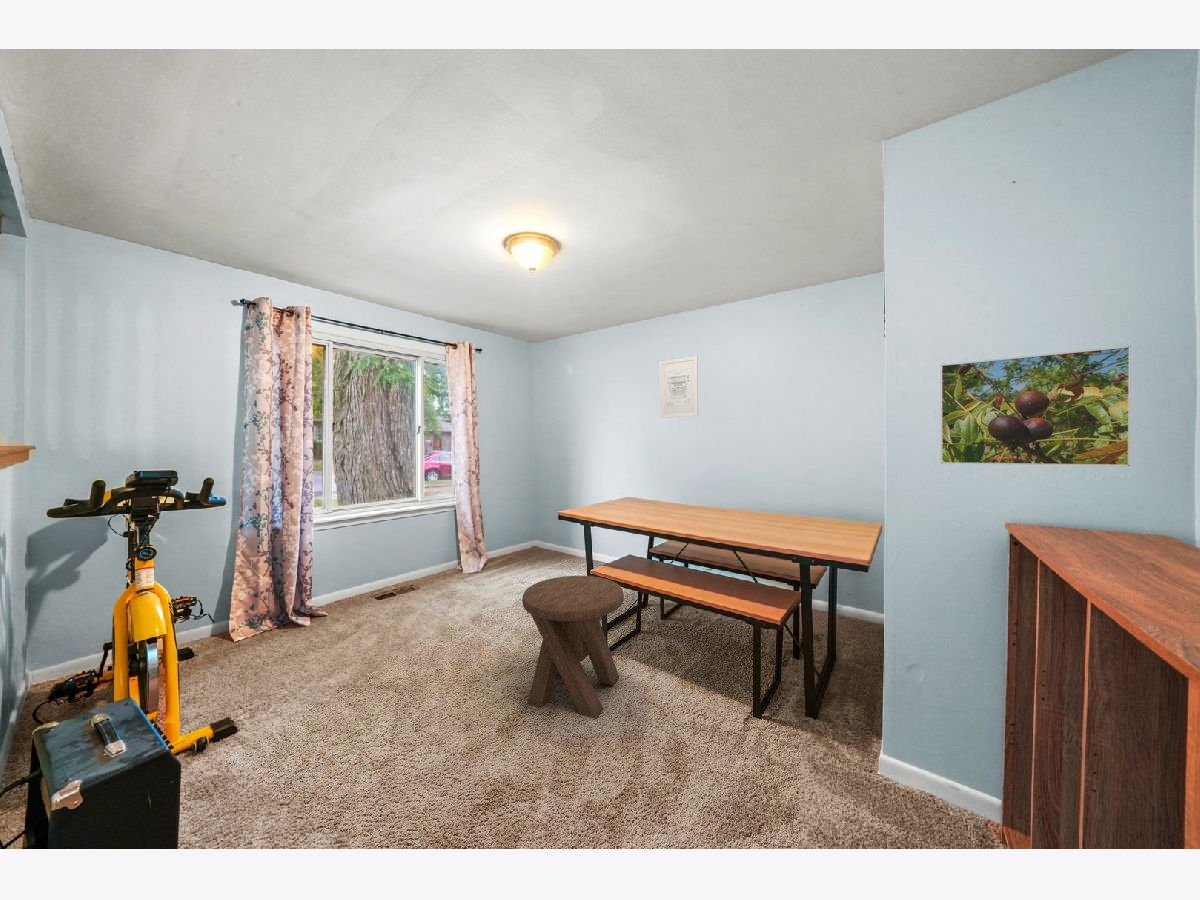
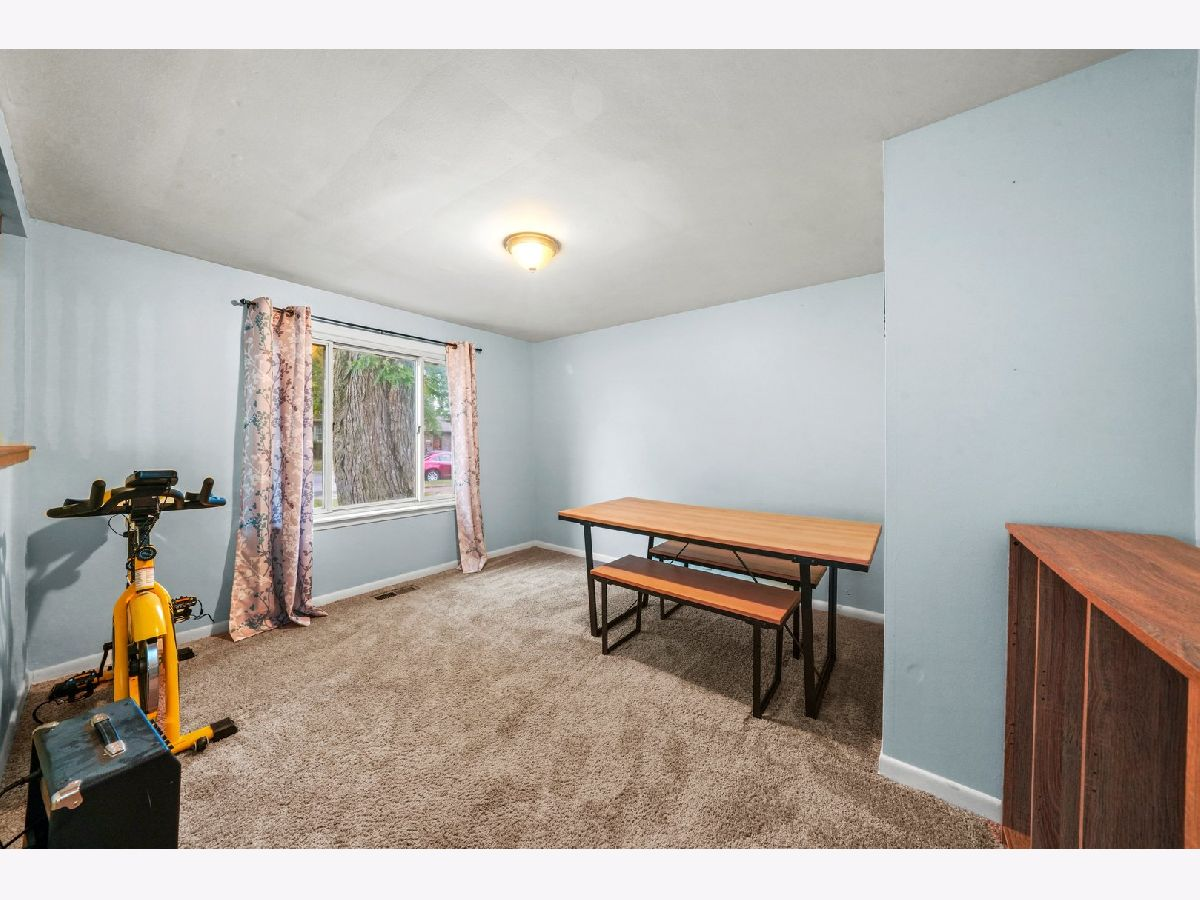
- music stool (574, 640)
- wall art (678, 388)
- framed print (1025, 410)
